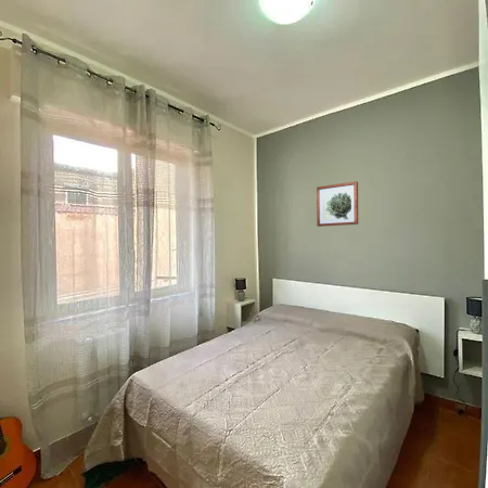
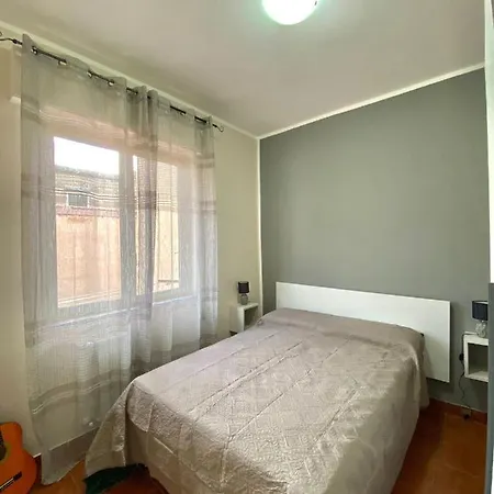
- wall art (336, 205)
